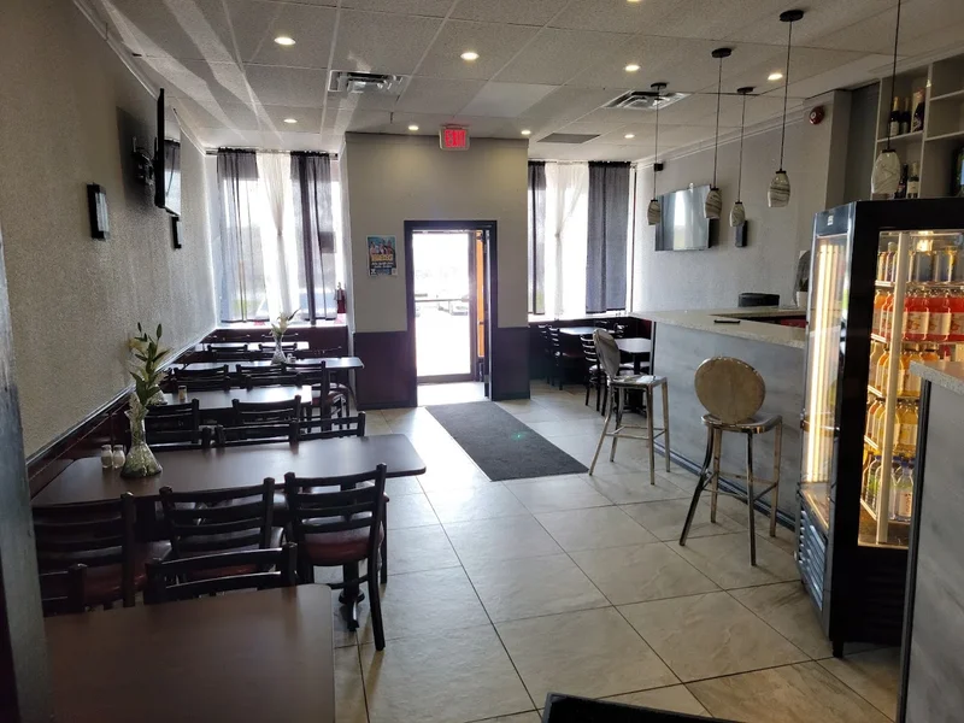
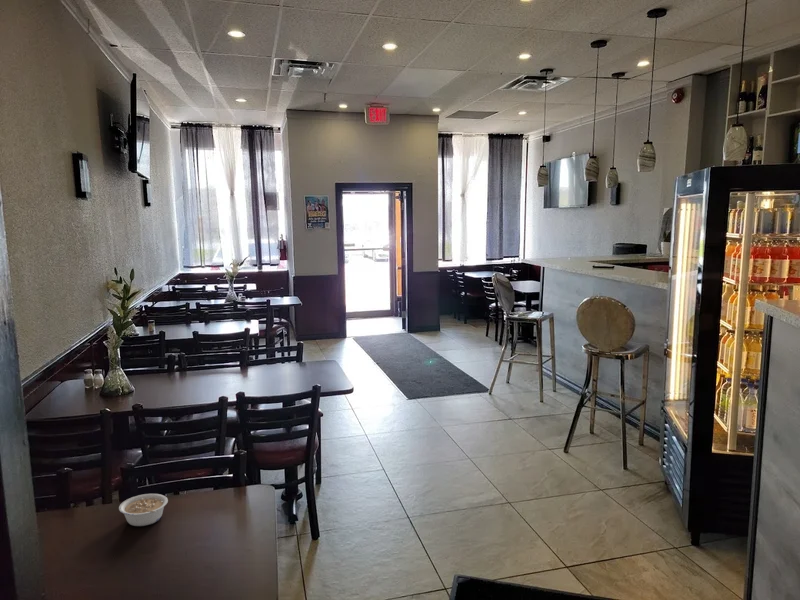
+ legume (145, 509)
